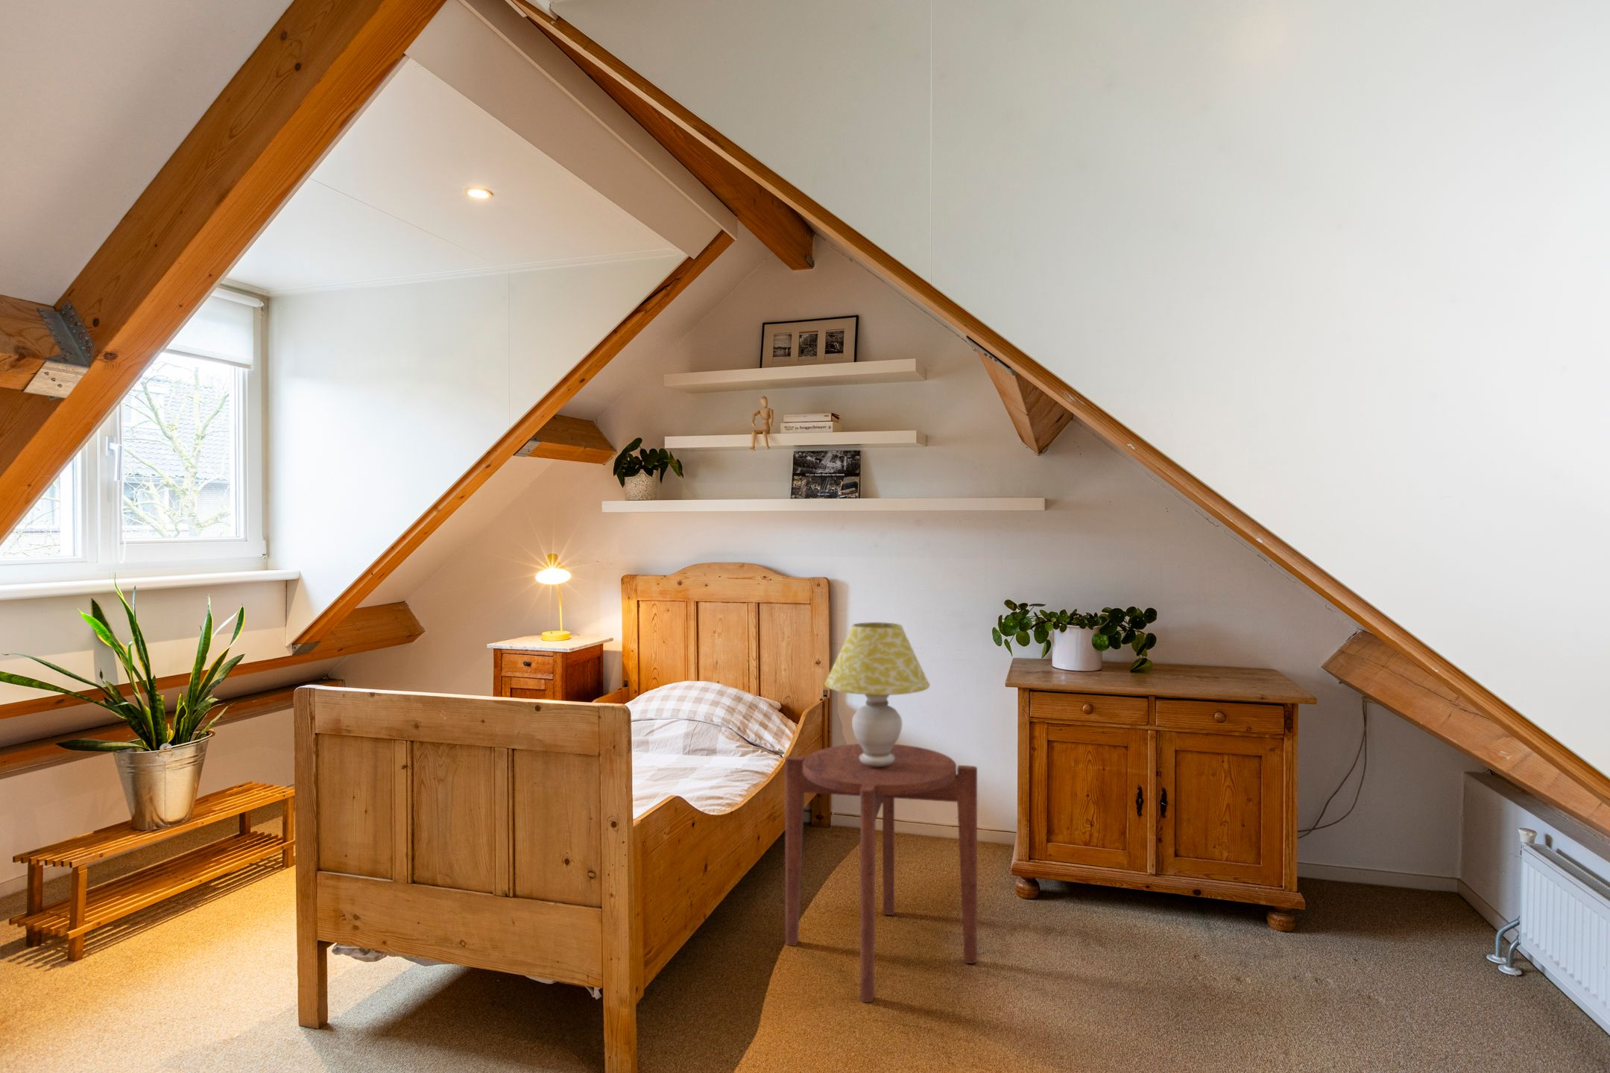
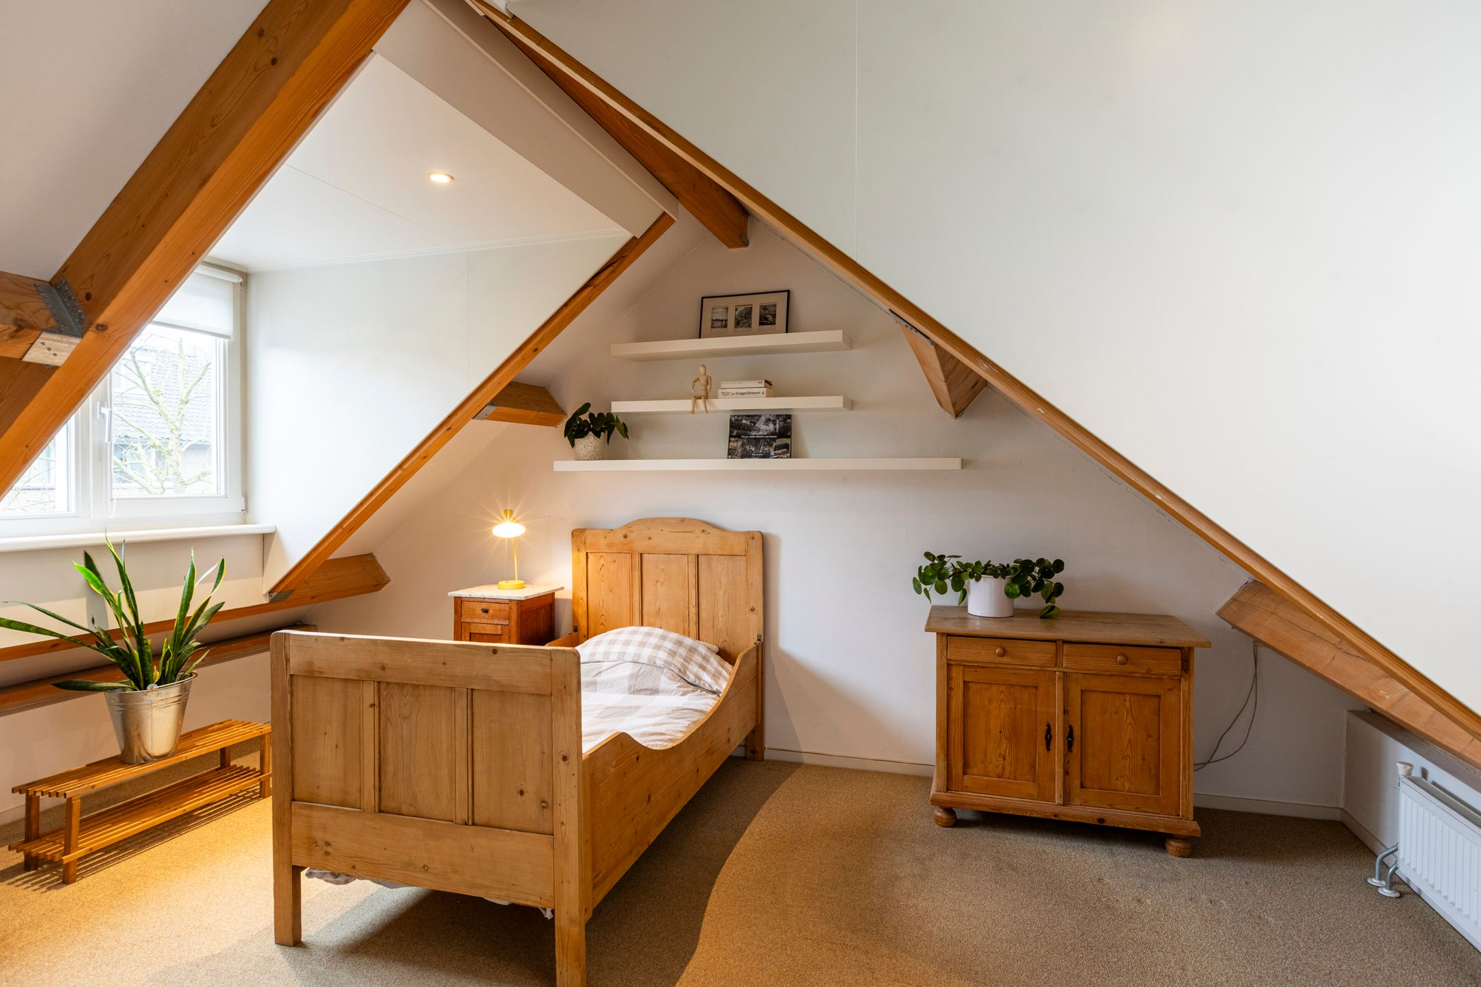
- table lamp (877, 695)
- side table (883, 857)
